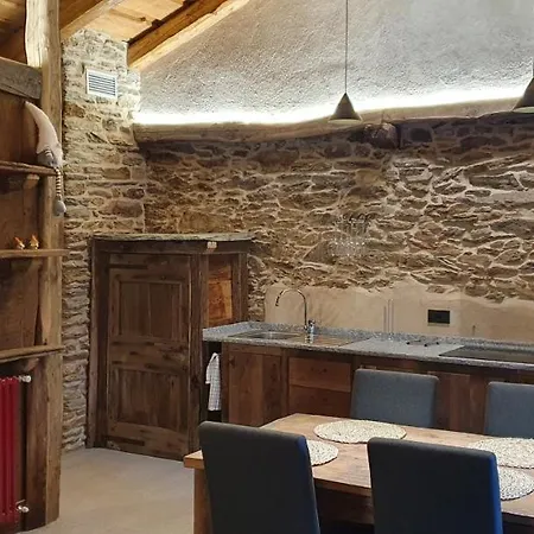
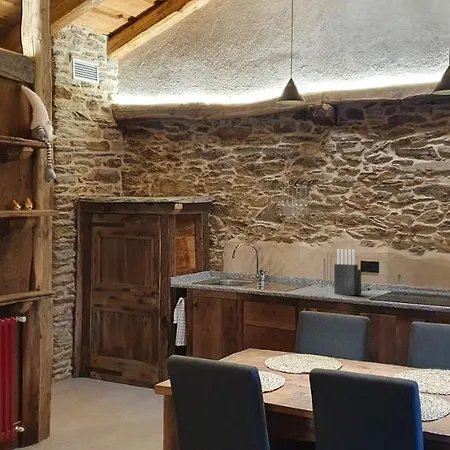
+ knife block (348, 271)
